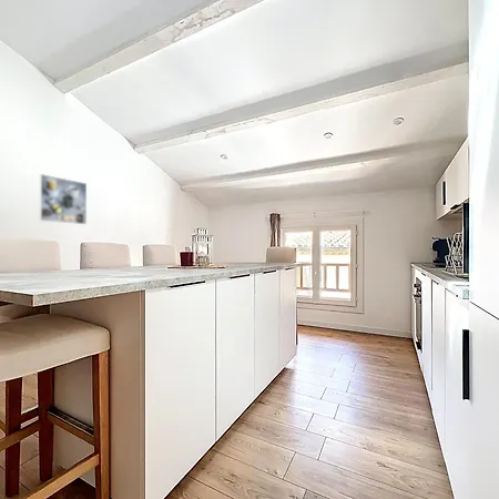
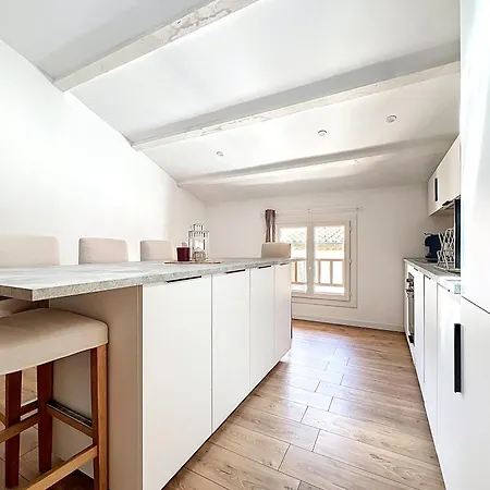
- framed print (64, 201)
